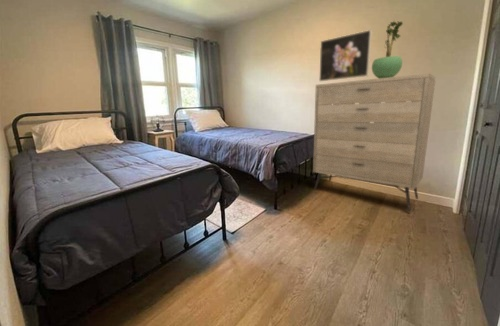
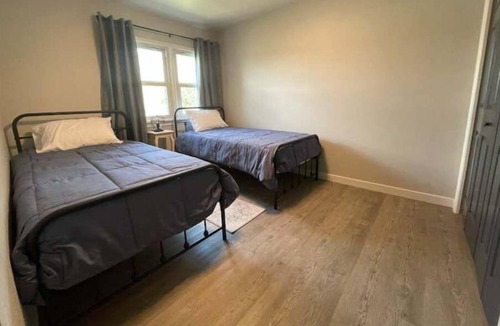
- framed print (343, 57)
- dresser (366, 140)
- potted plant (388, 51)
